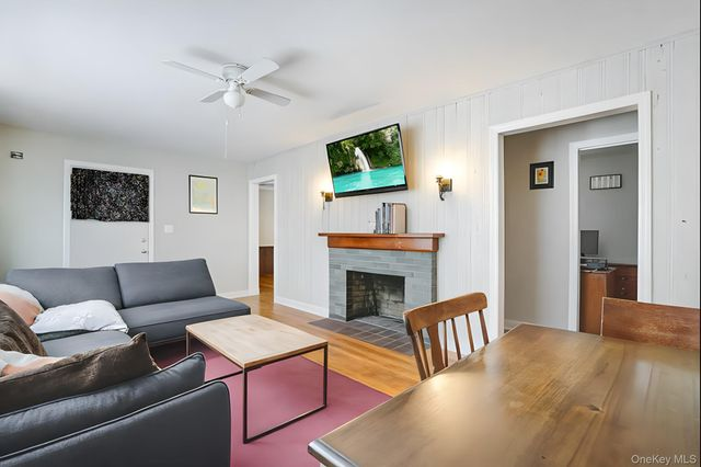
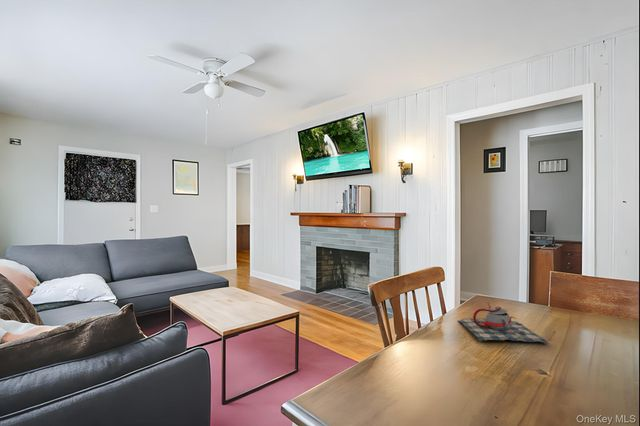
+ teapot (498, 319)
